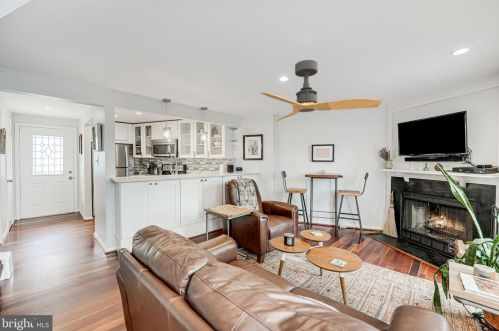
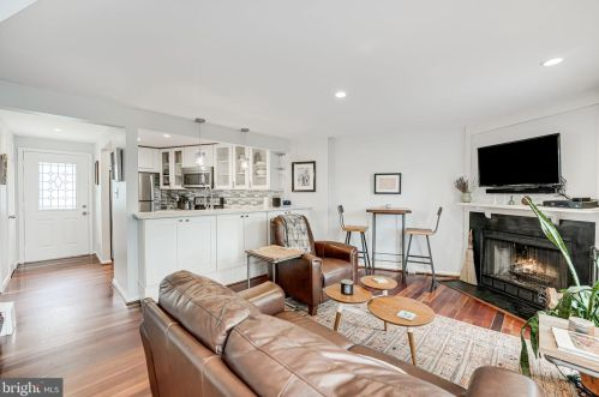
- ceiling fan (315, 91)
